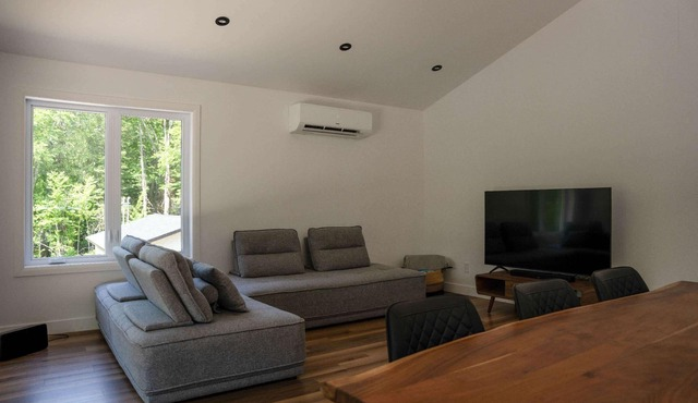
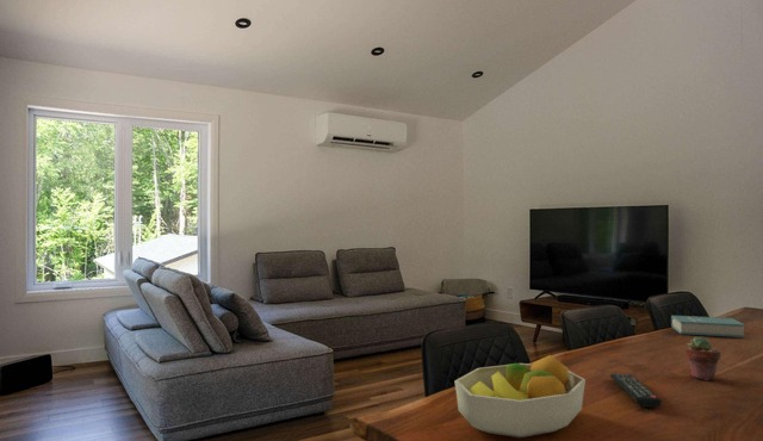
+ potted succulent (702, 356)
+ remote control (633, 389)
+ book (706, 325)
+ fruit bowl (520, 391)
